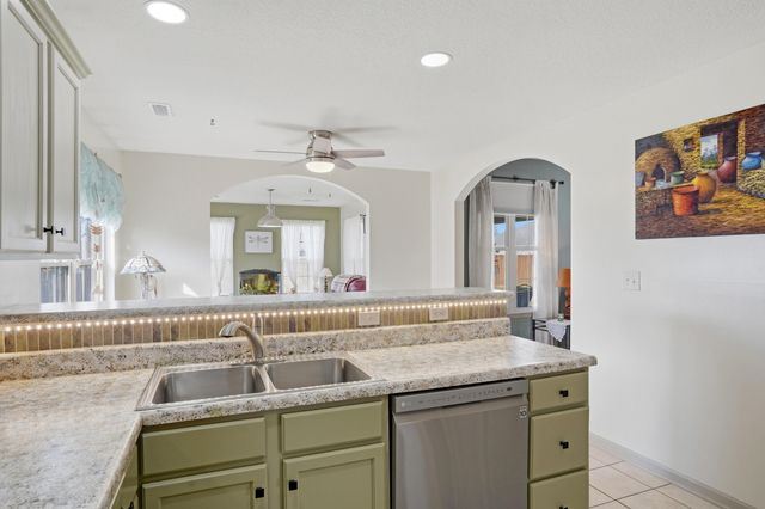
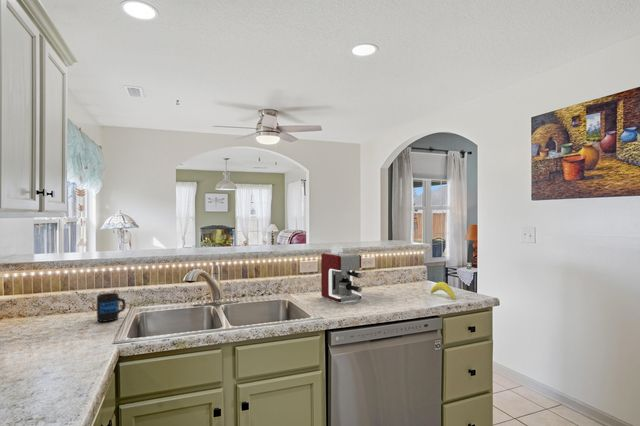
+ coffee maker (345, 273)
+ banana (442, 289)
+ mug (111, 306)
